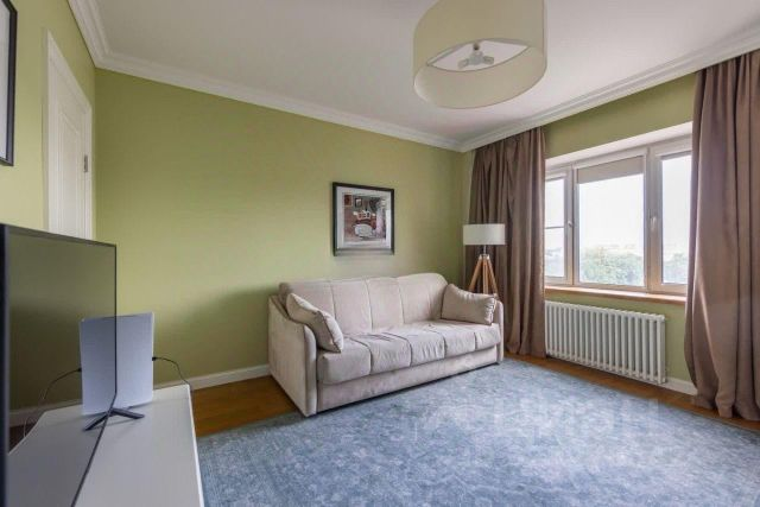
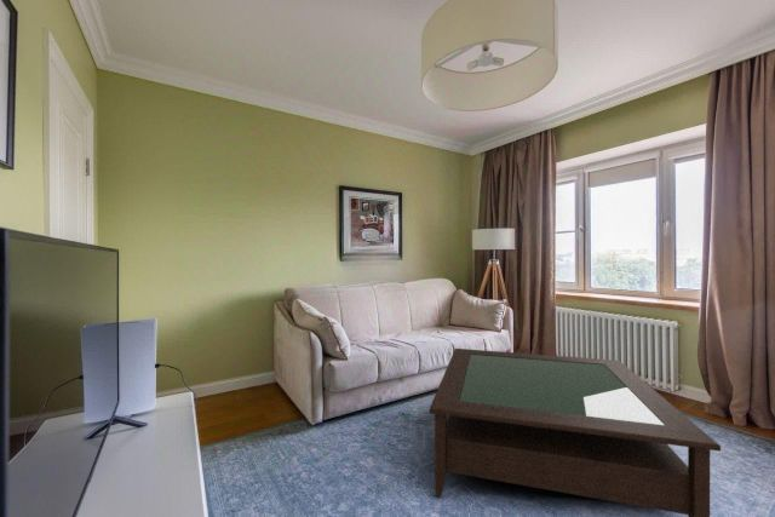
+ coffee table (541, 417)
